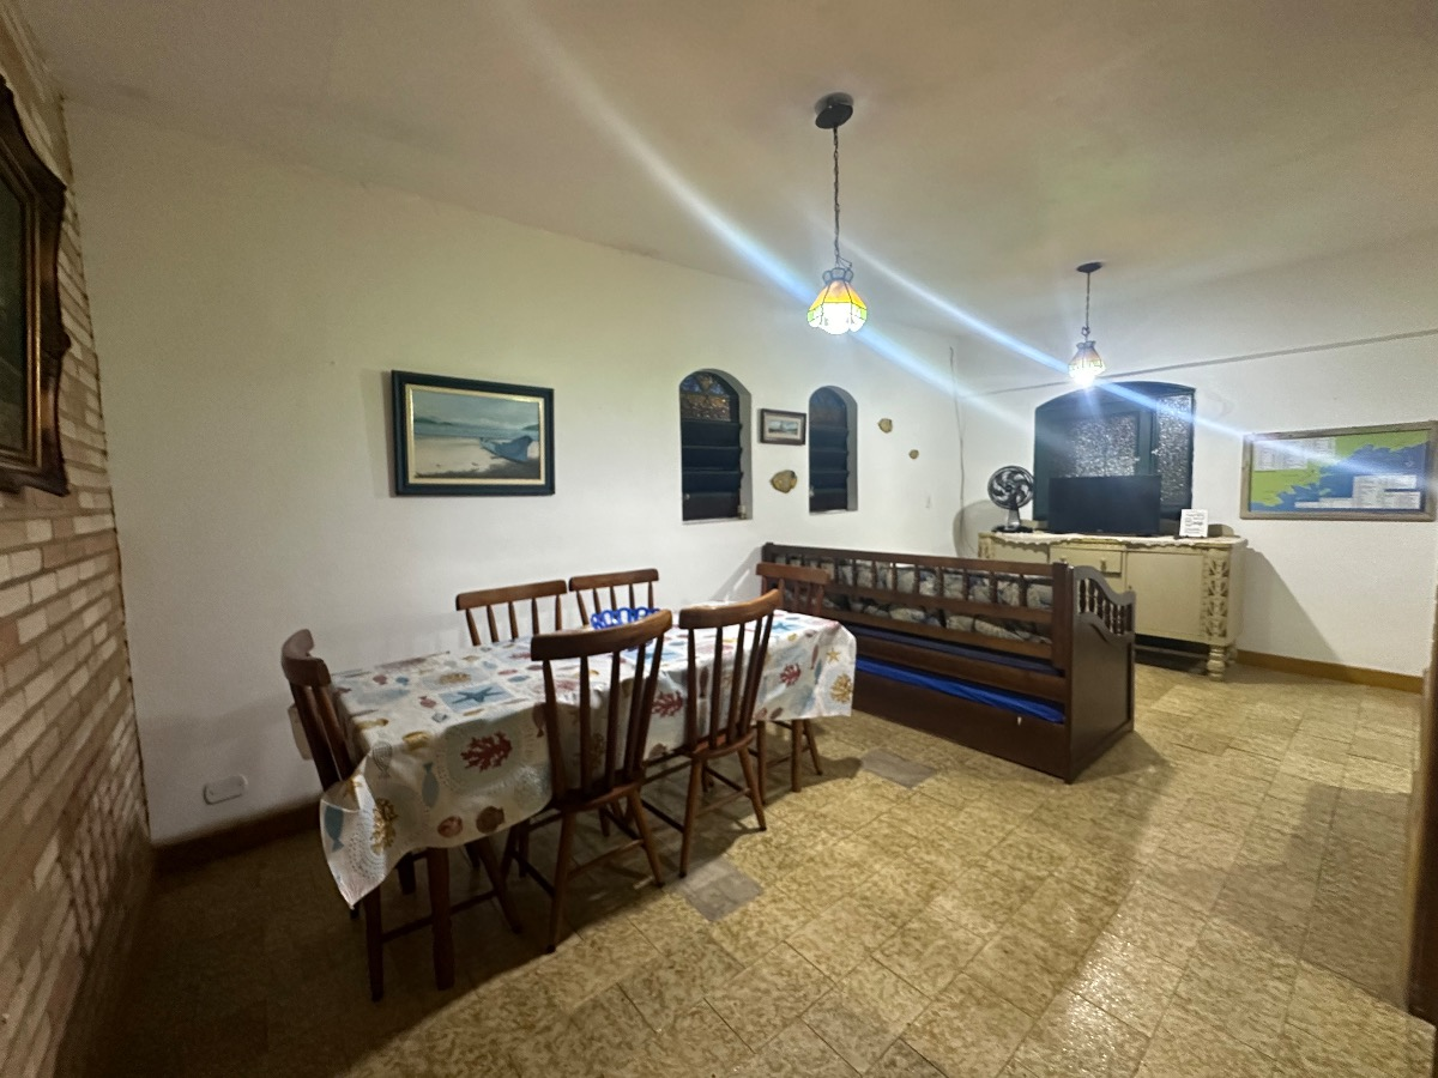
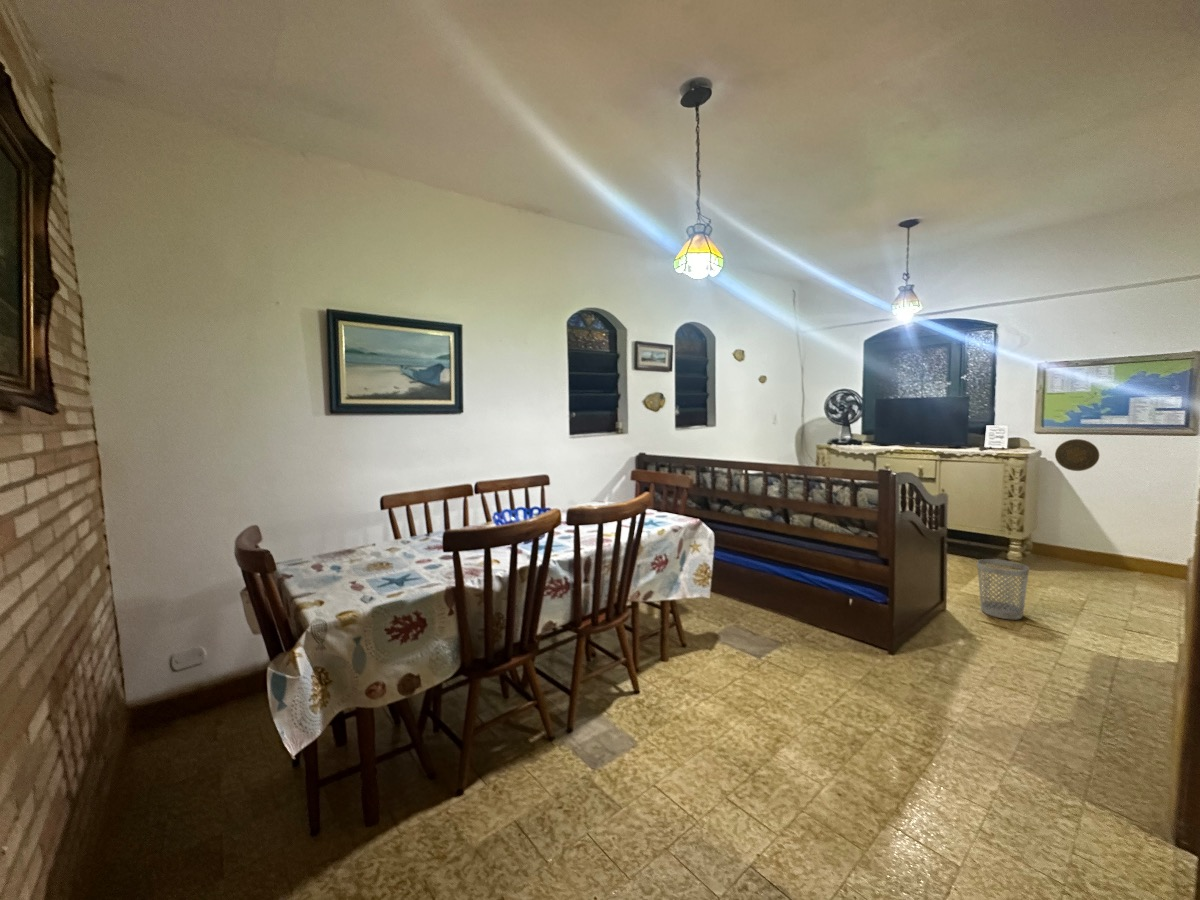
+ wastebasket (1001, 589)
+ decorative plate (1076, 455)
